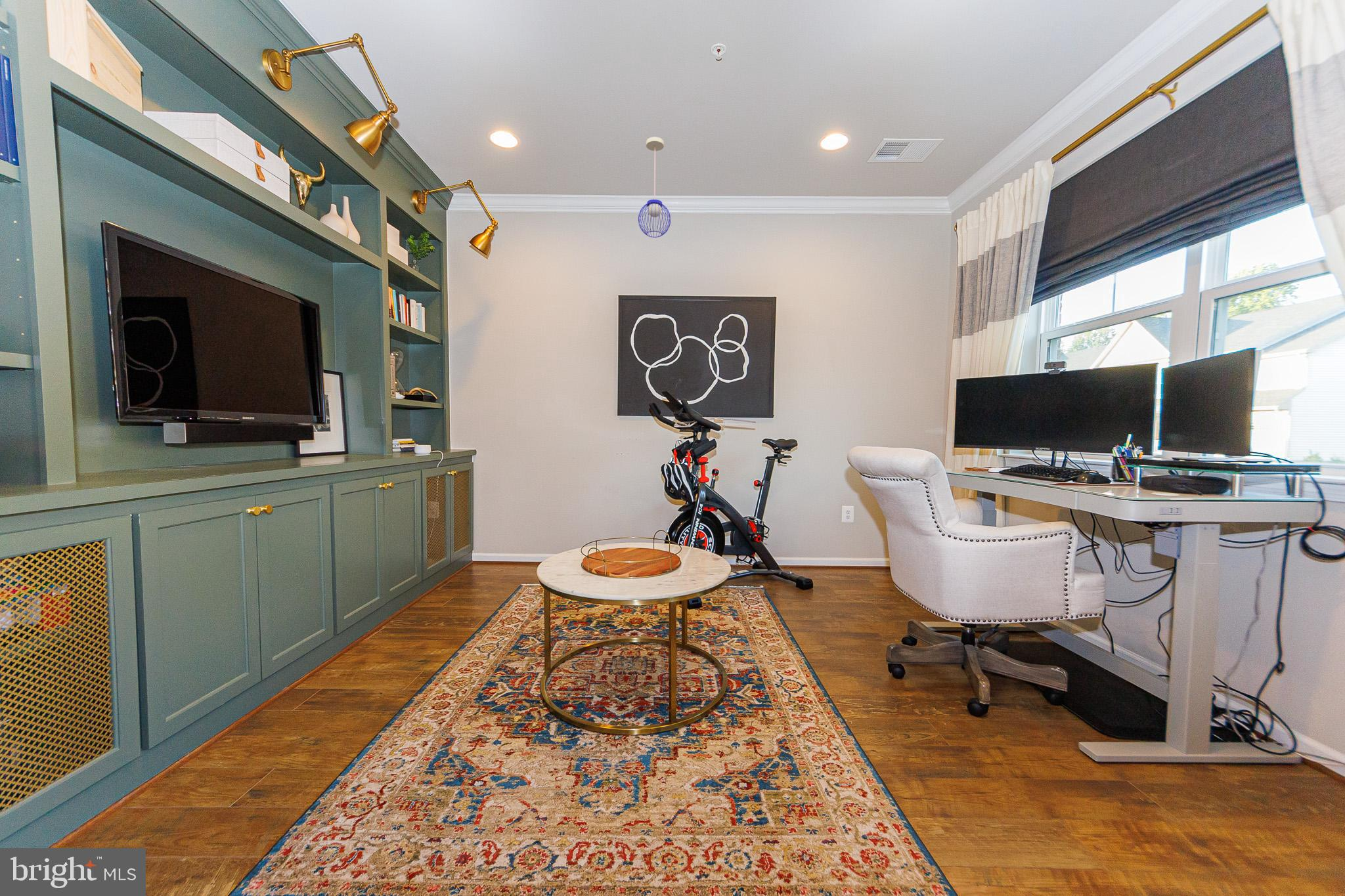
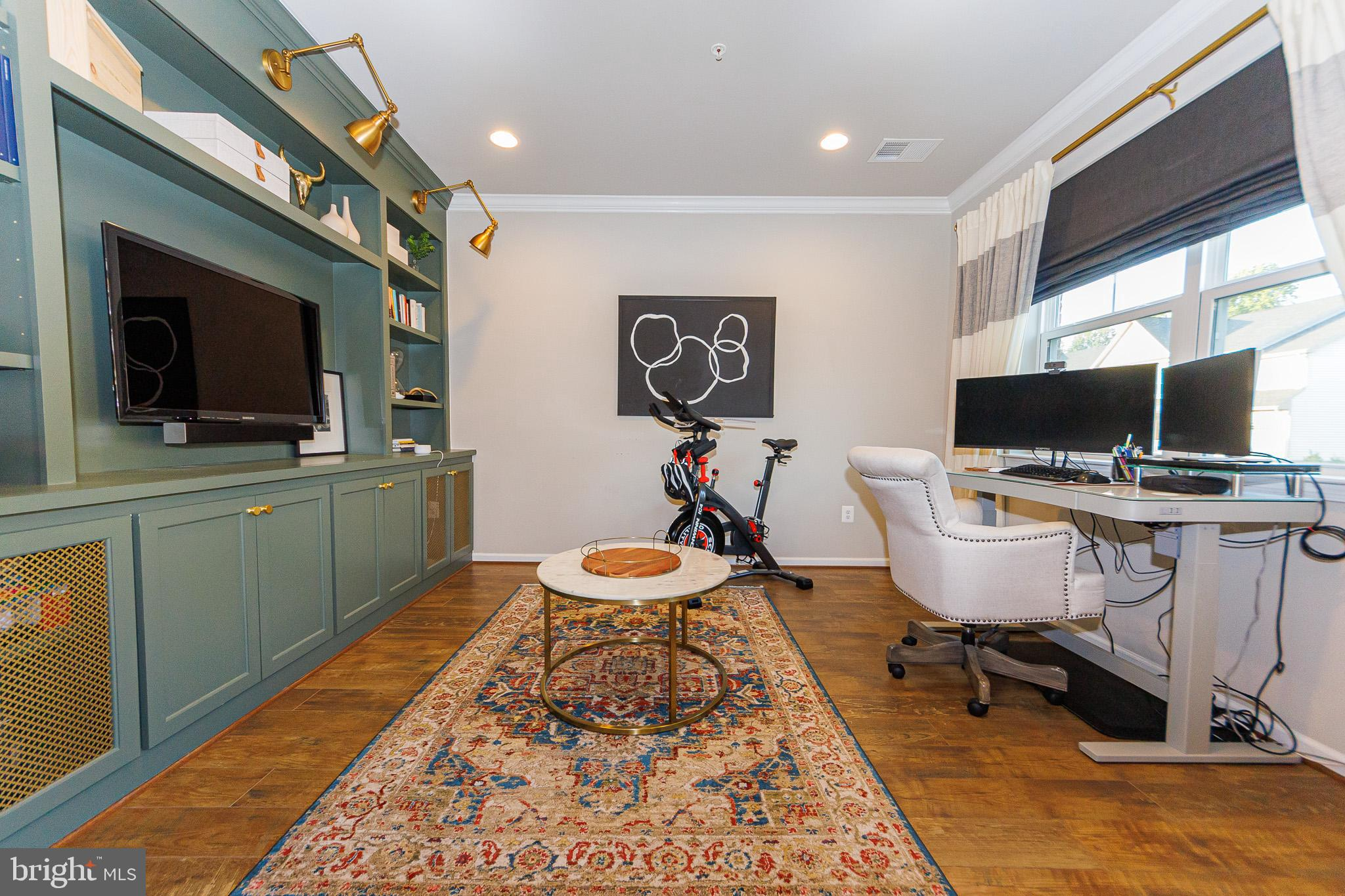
- pendant light (654, 188)
